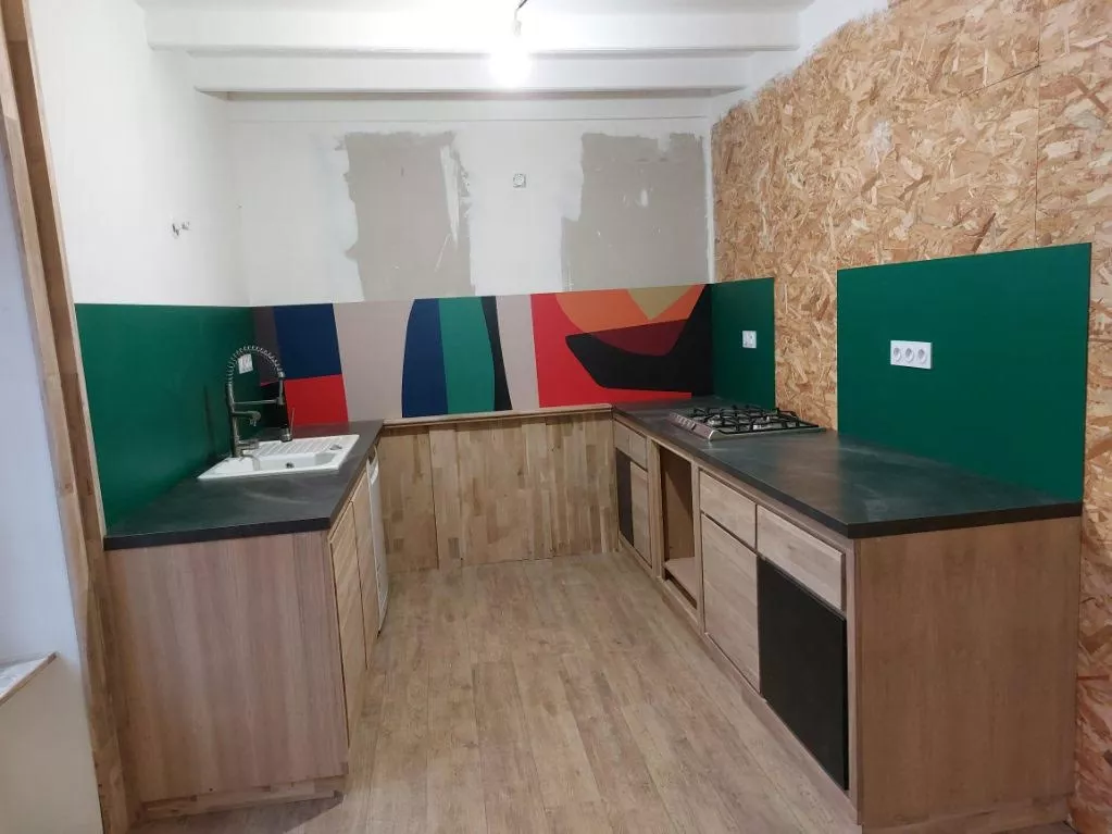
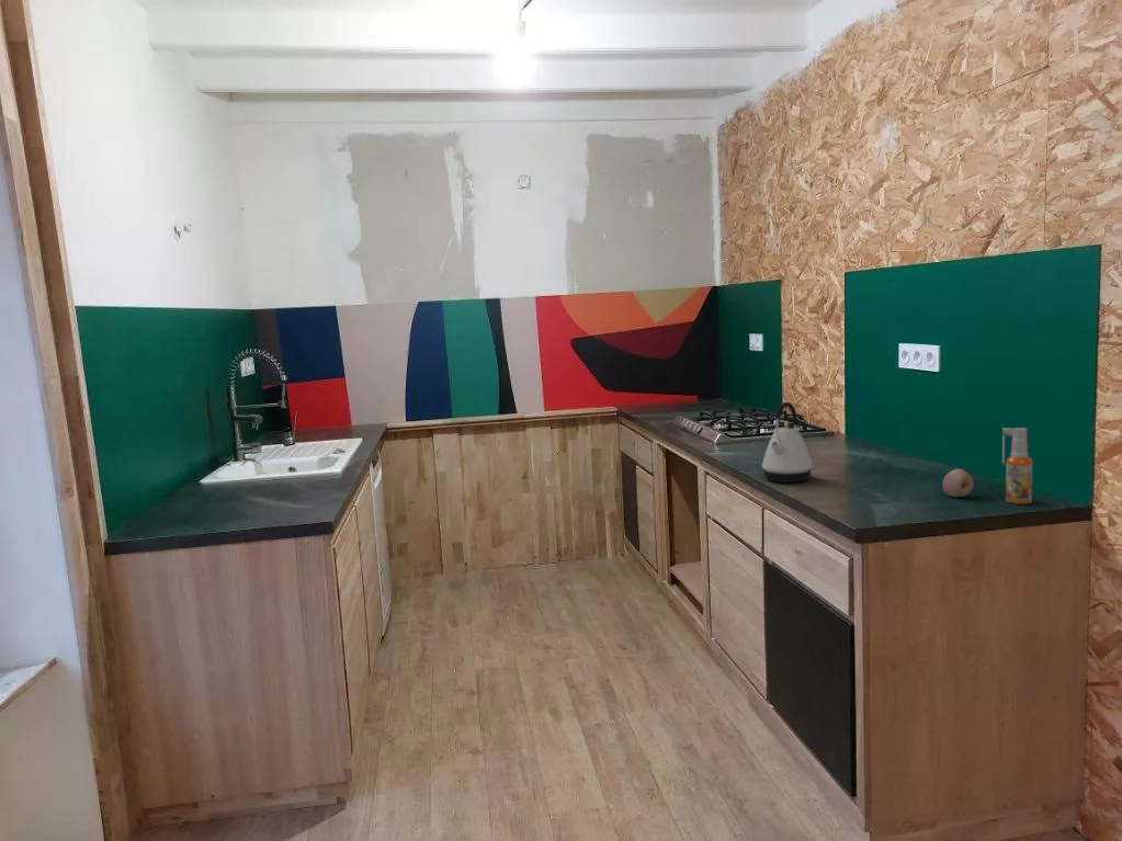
+ kettle (785, 441)
+ fruit (957, 482)
+ spray bottle (1017, 465)
